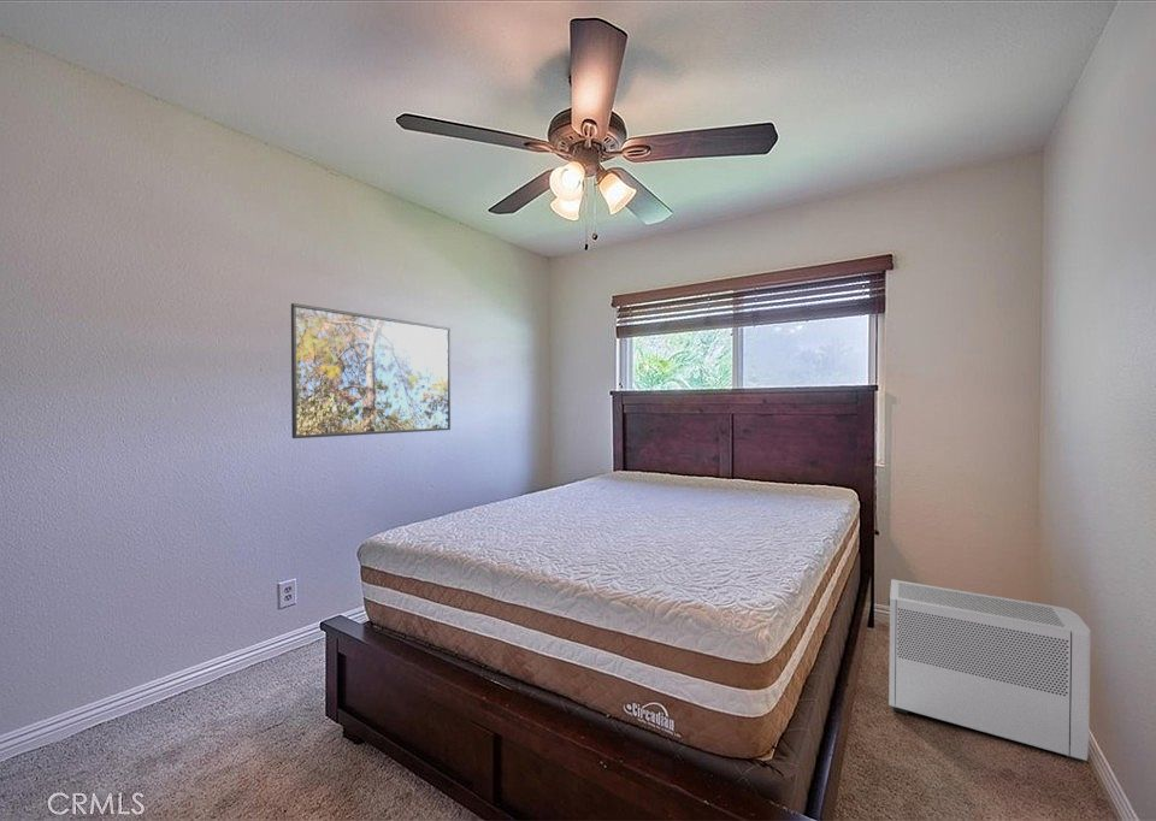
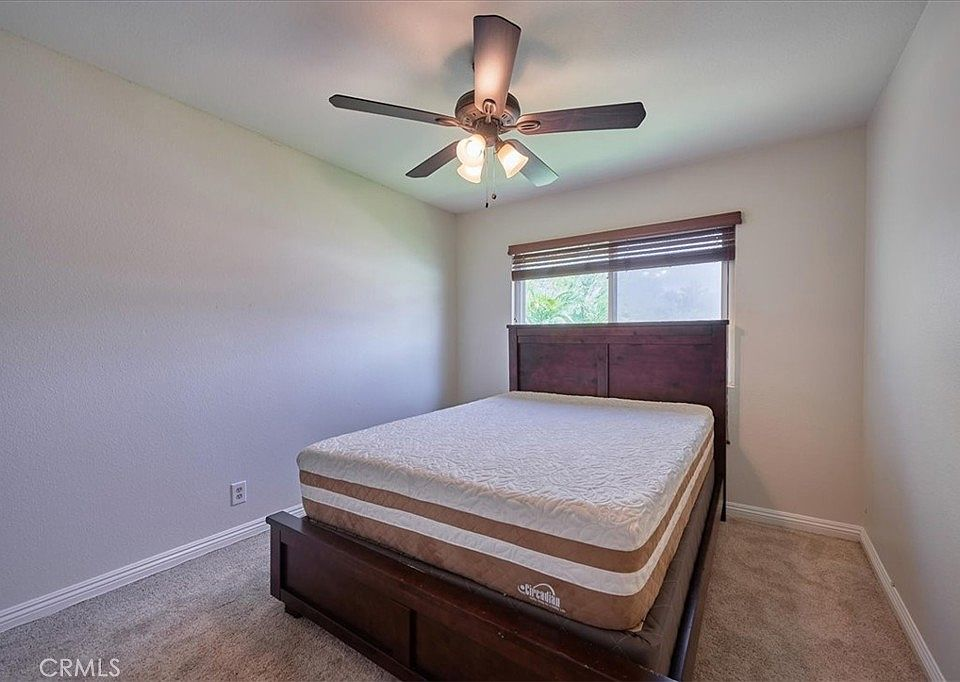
- air purifier (978, 661)
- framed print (382, 376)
